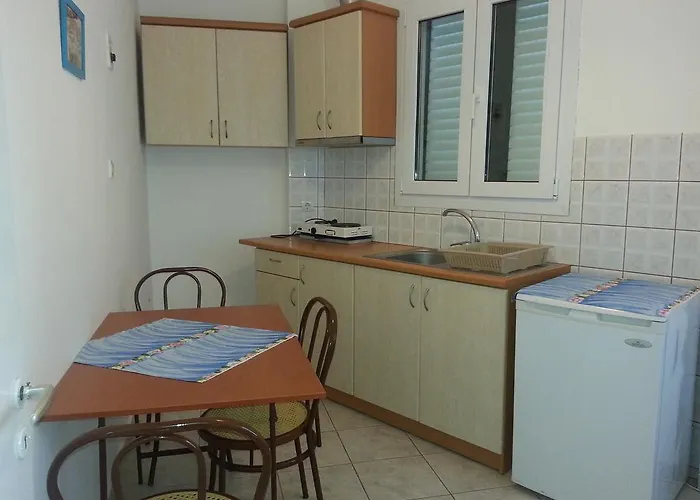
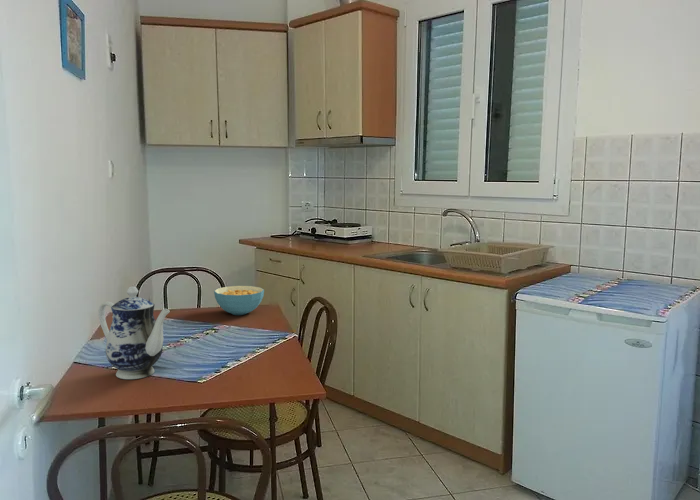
+ teapot (133, 330)
+ cereal bowl (239, 302)
